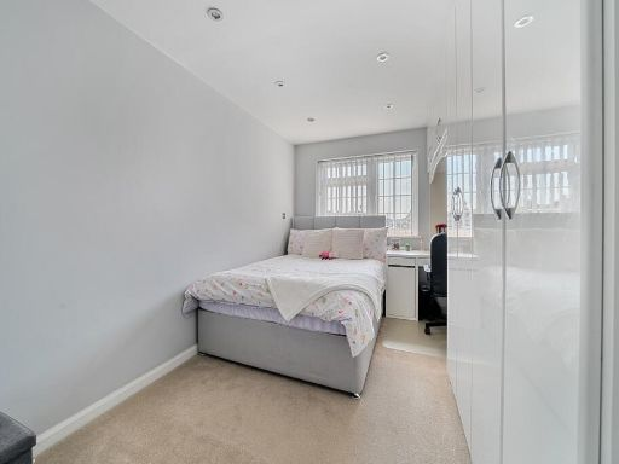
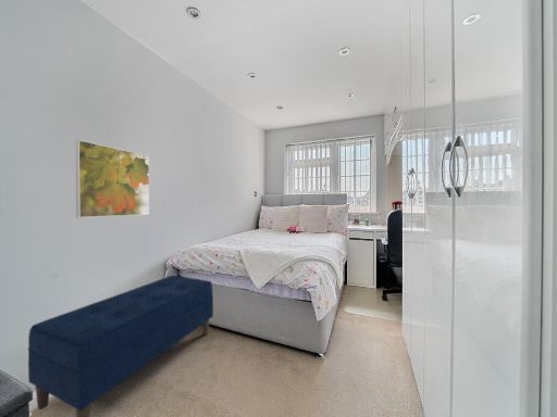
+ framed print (117, 182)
+ bench (141, 330)
